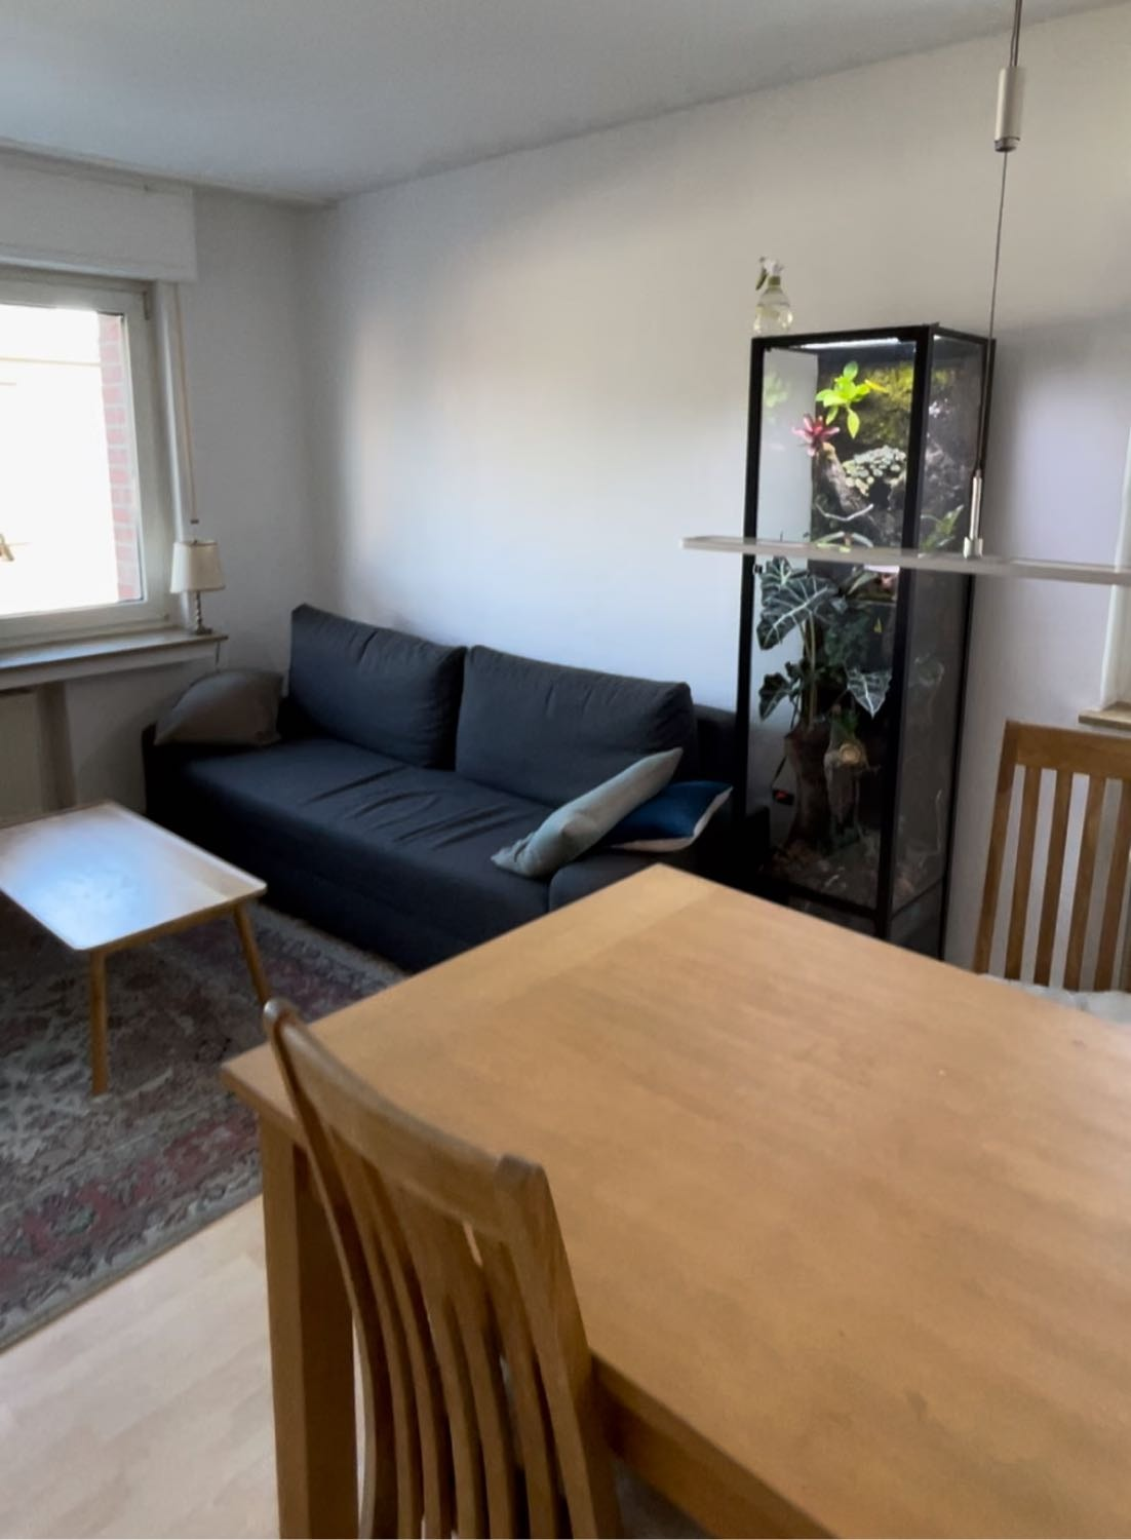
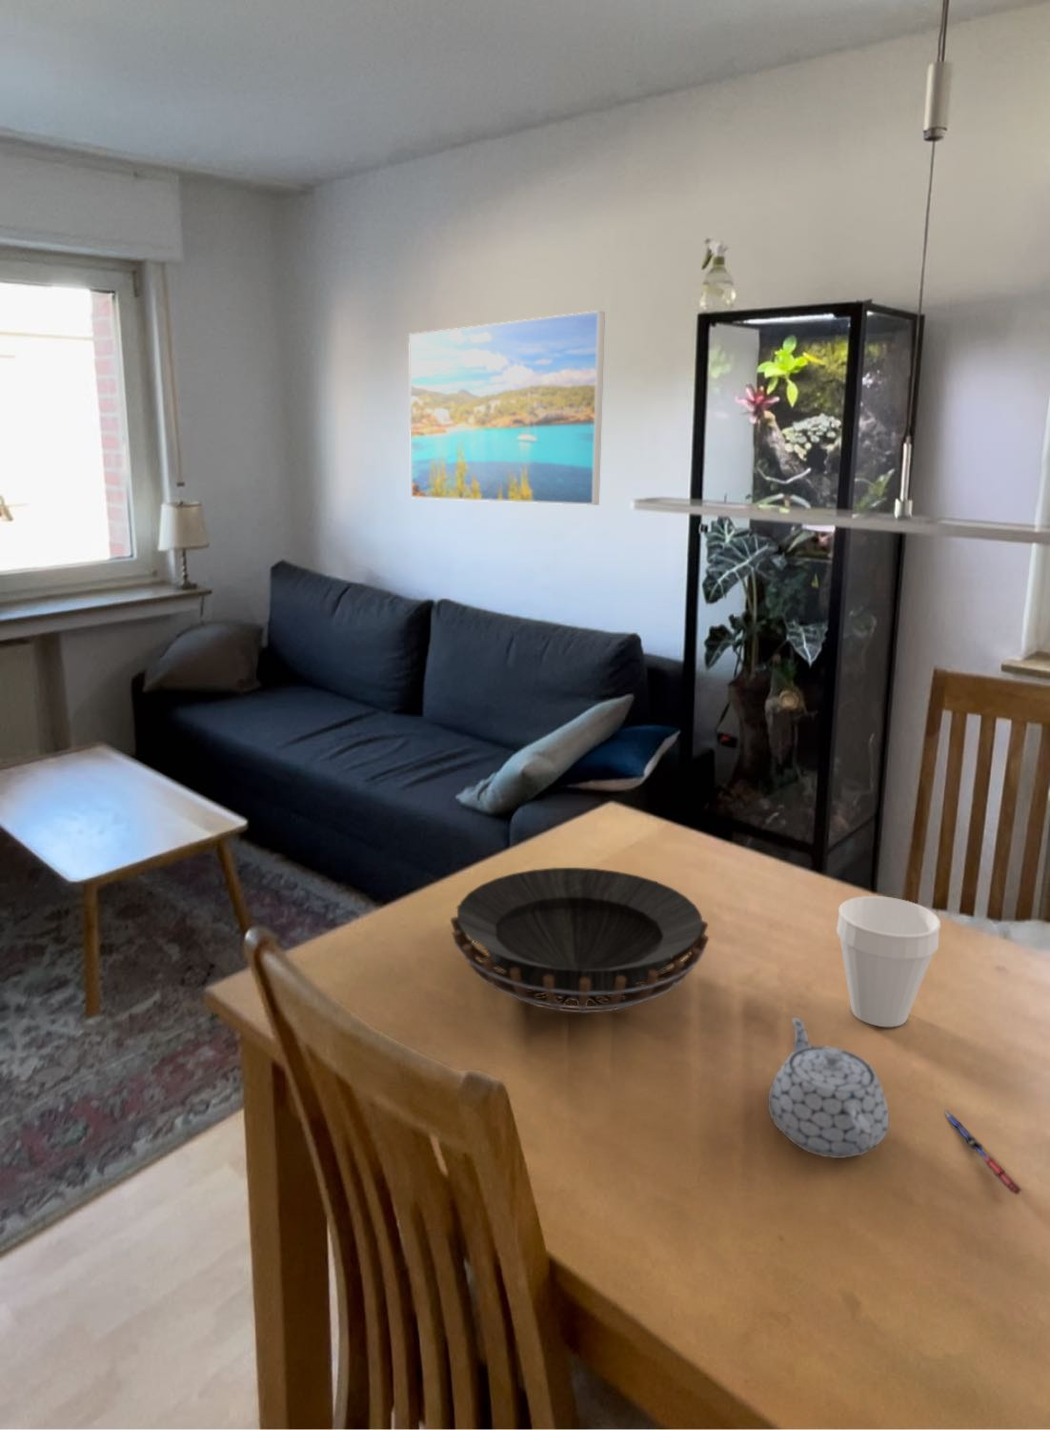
+ decorative bowl (580, 948)
+ cup (884, 964)
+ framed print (497, 414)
+ pen (979, 1147)
+ teapot (826, 1089)
